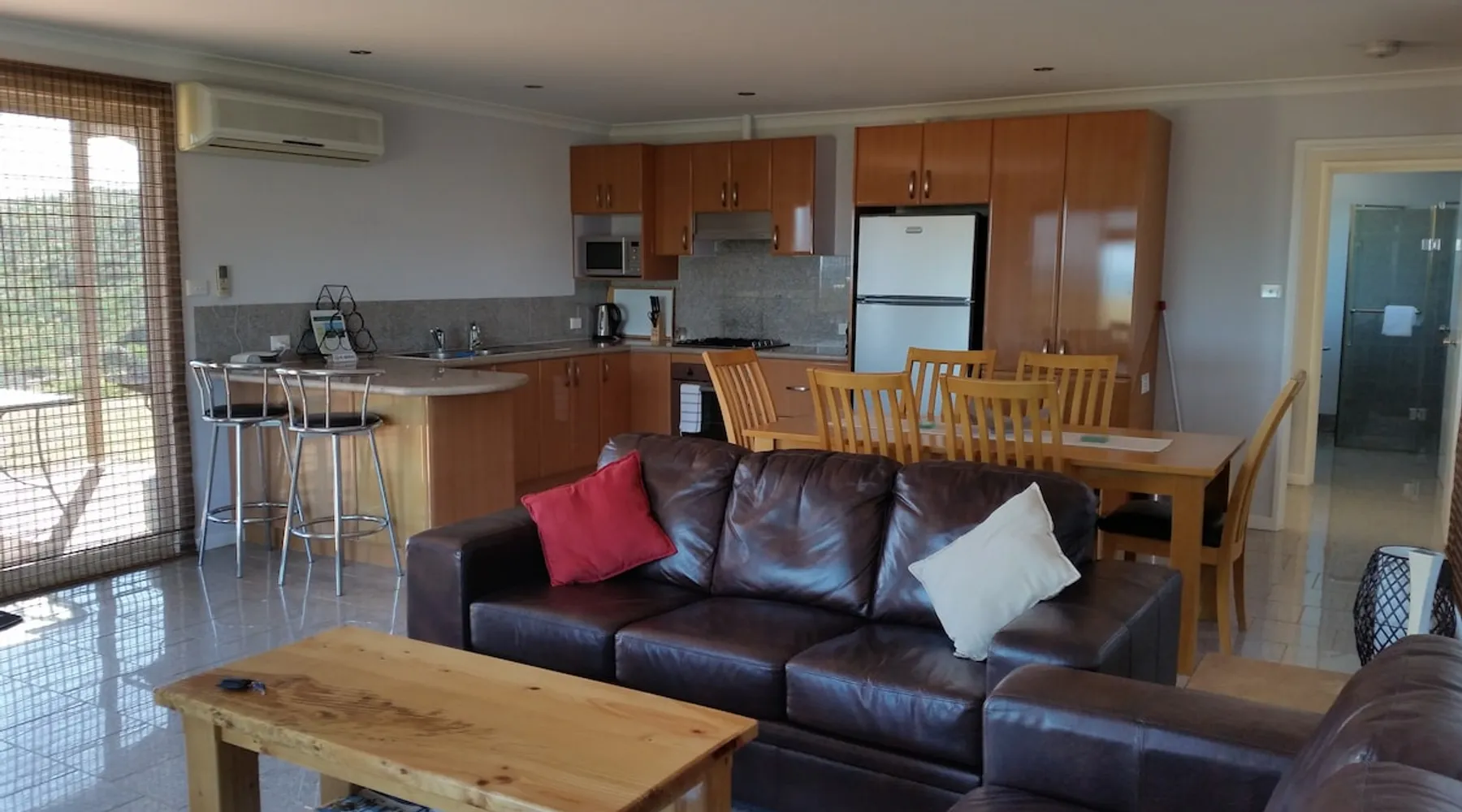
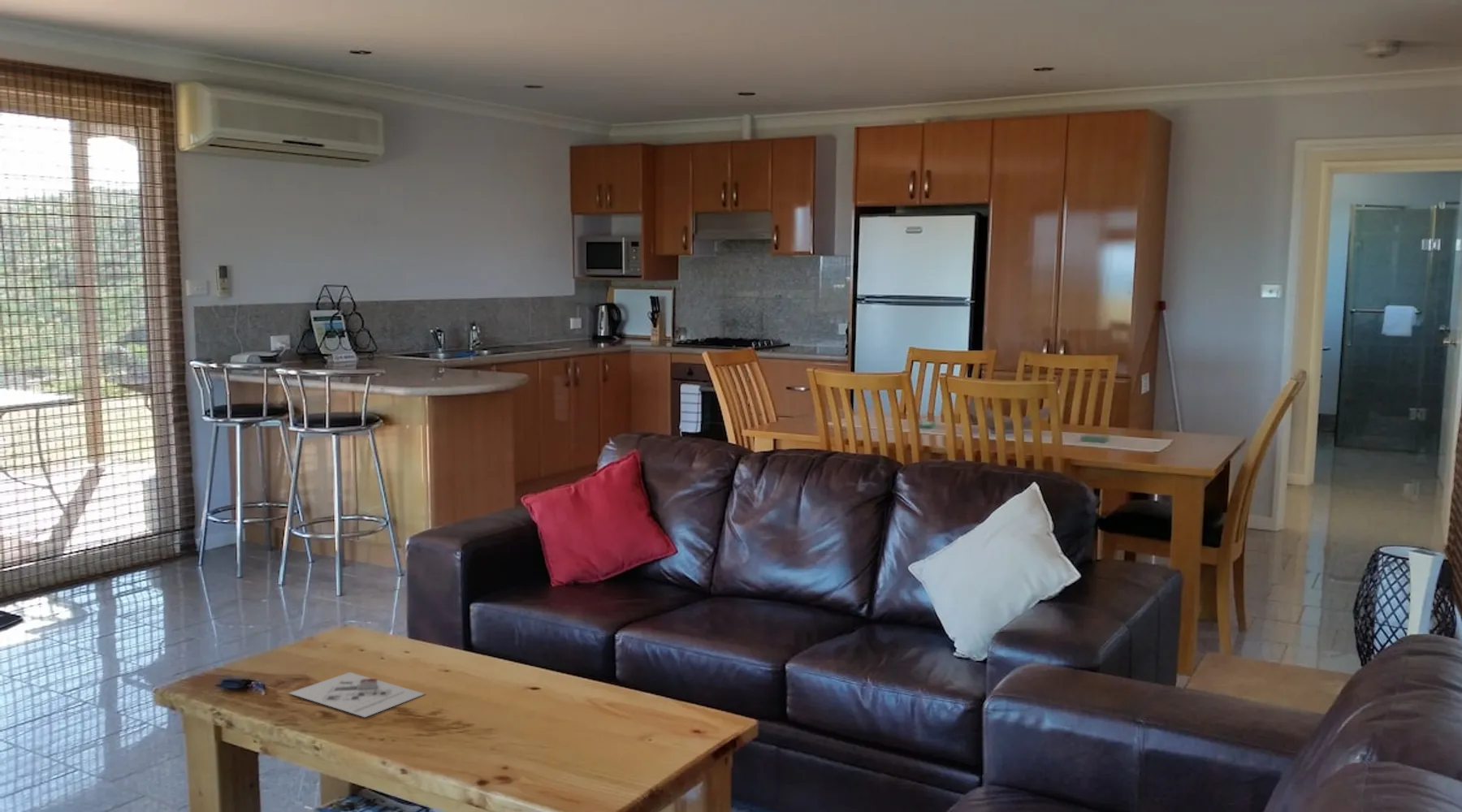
+ architectural model (357, 689)
